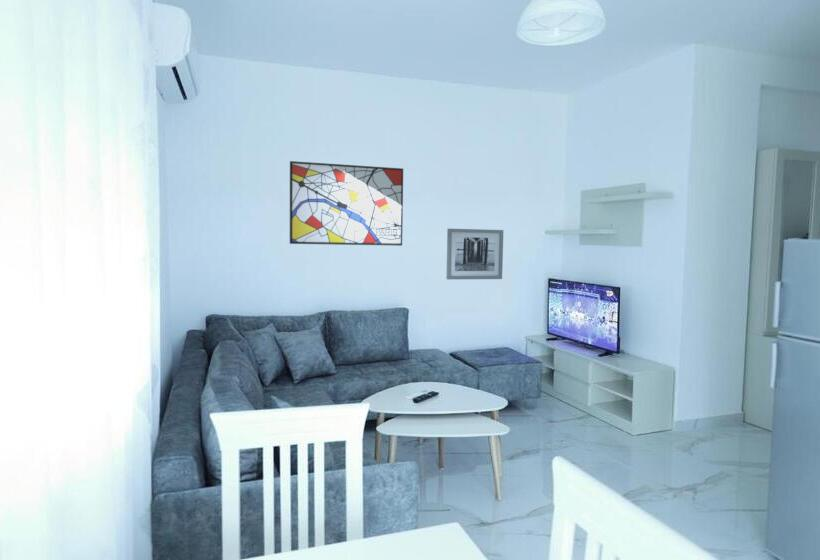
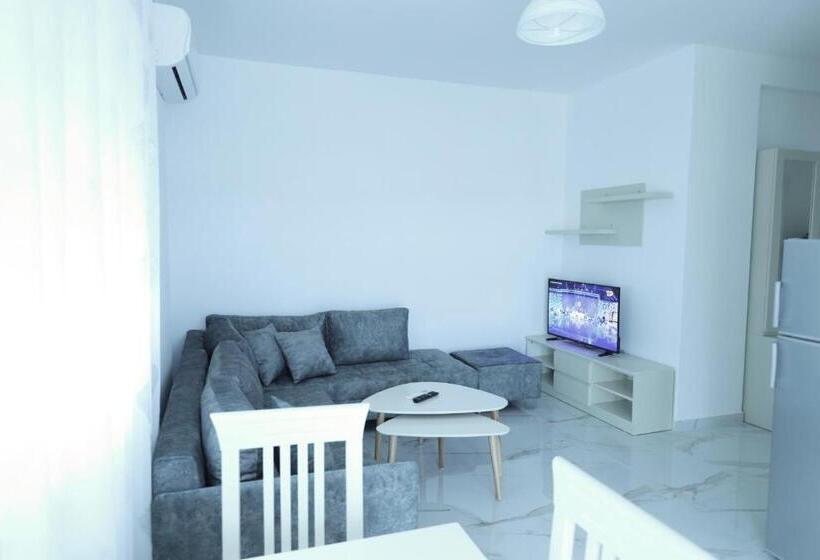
- wall art (475, 254)
- wall art (348, 205)
